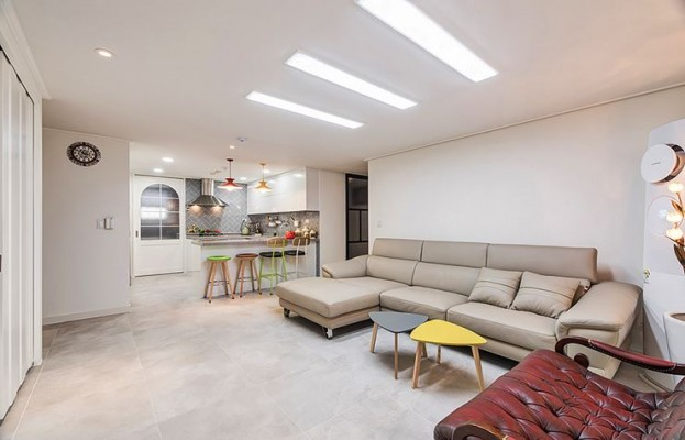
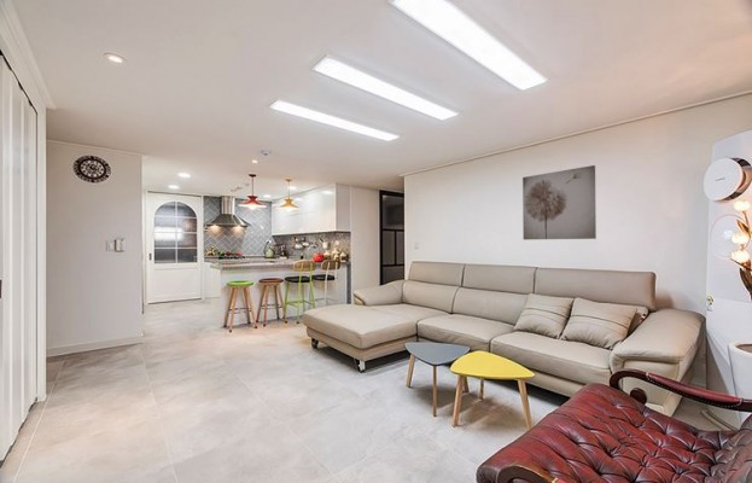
+ wall art (555, 205)
